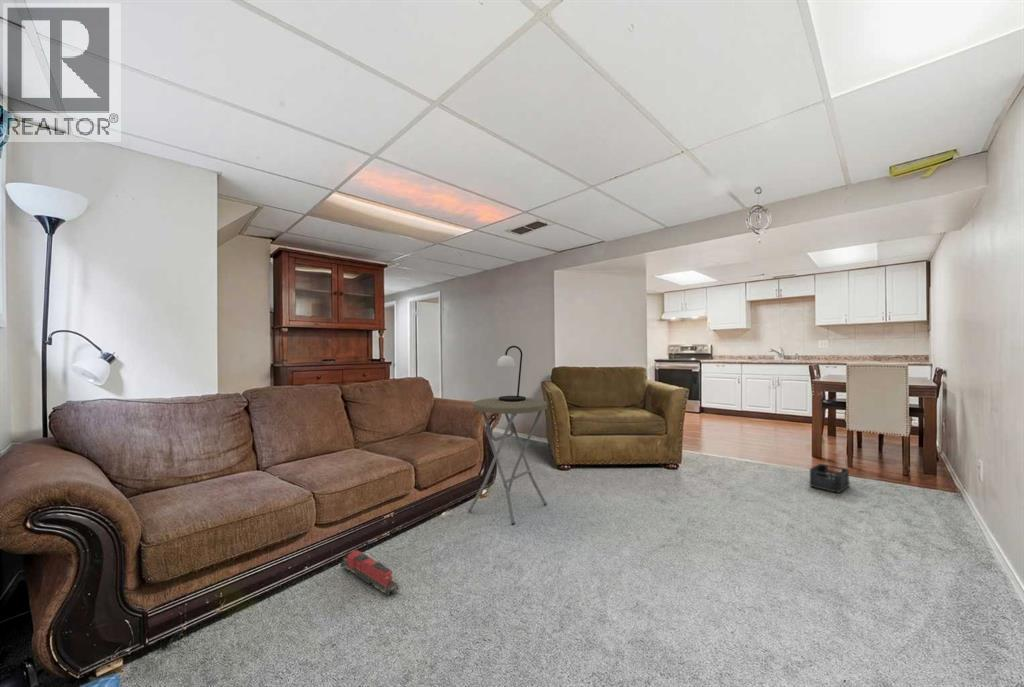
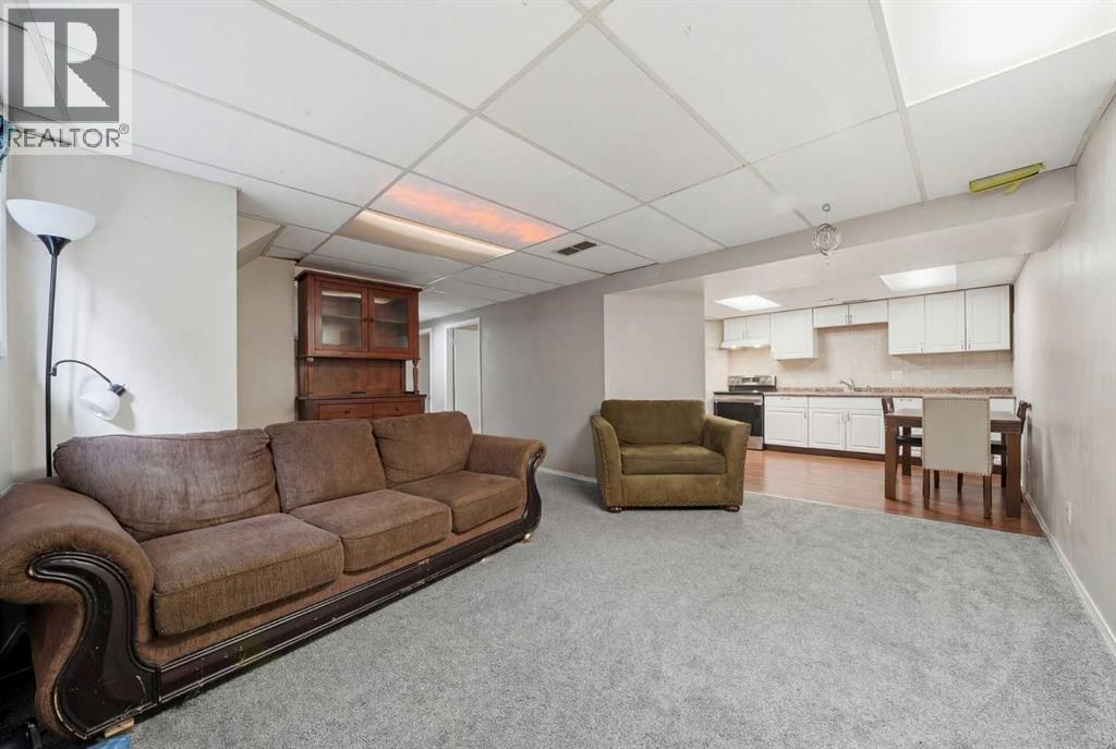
- toy train (368, 569)
- storage bin (829, 478)
- side table (518, 458)
- table lamp (510, 366)
